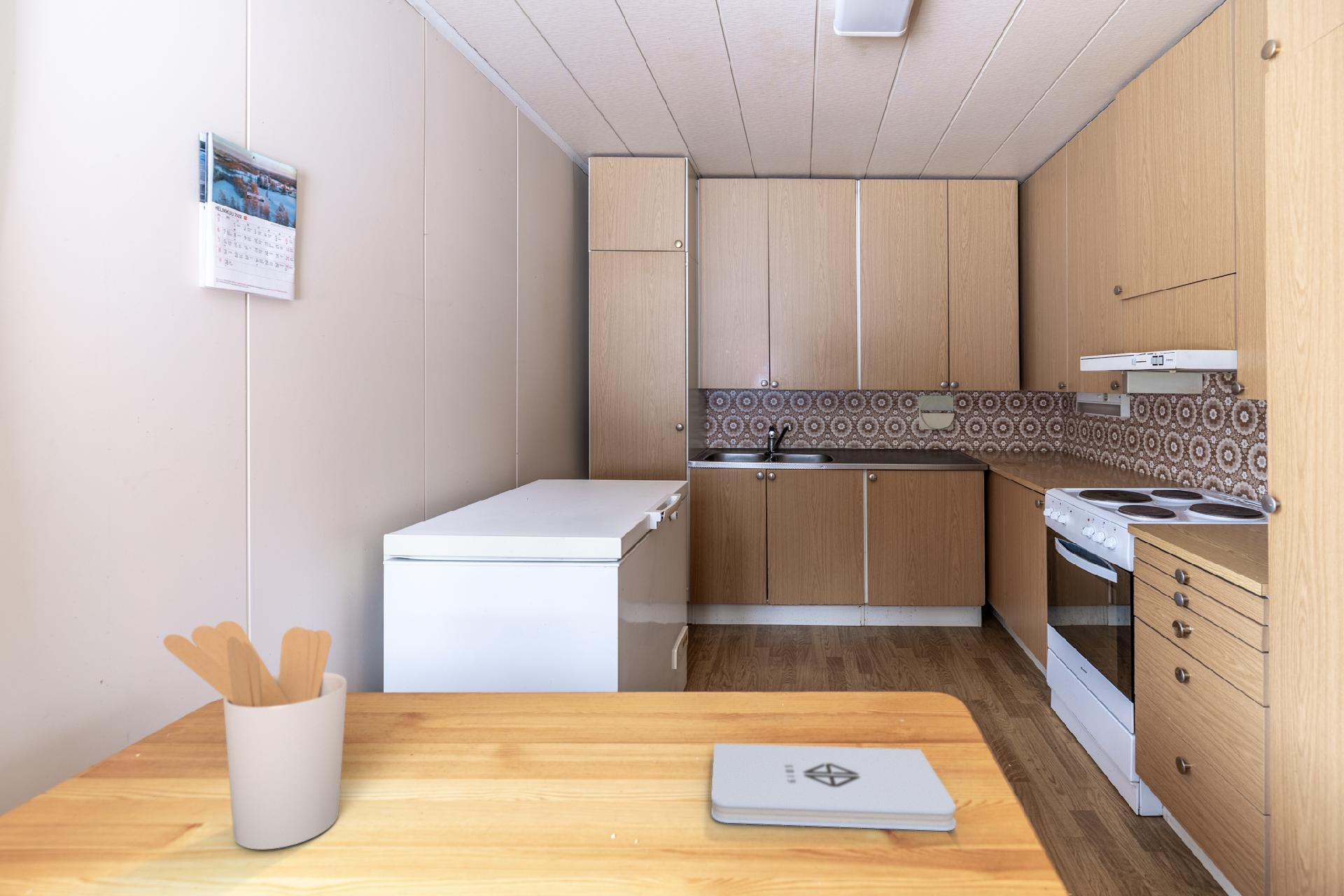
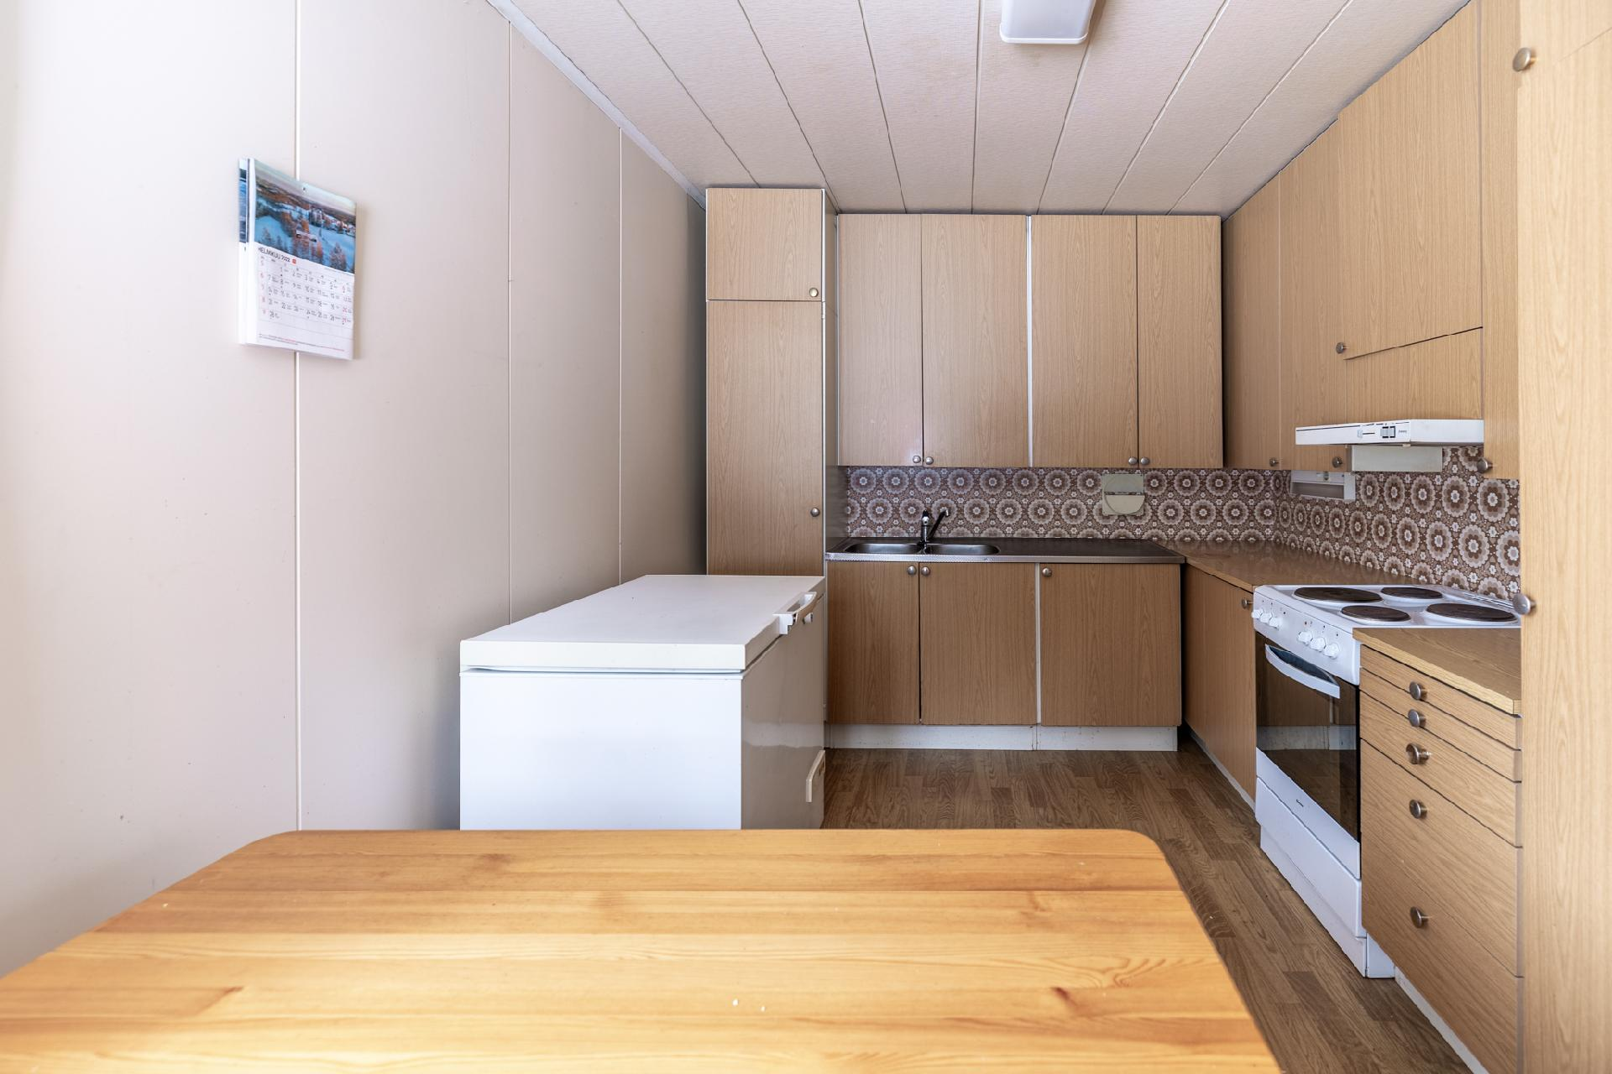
- notepad (824, 783)
- utensil holder (260, 722)
